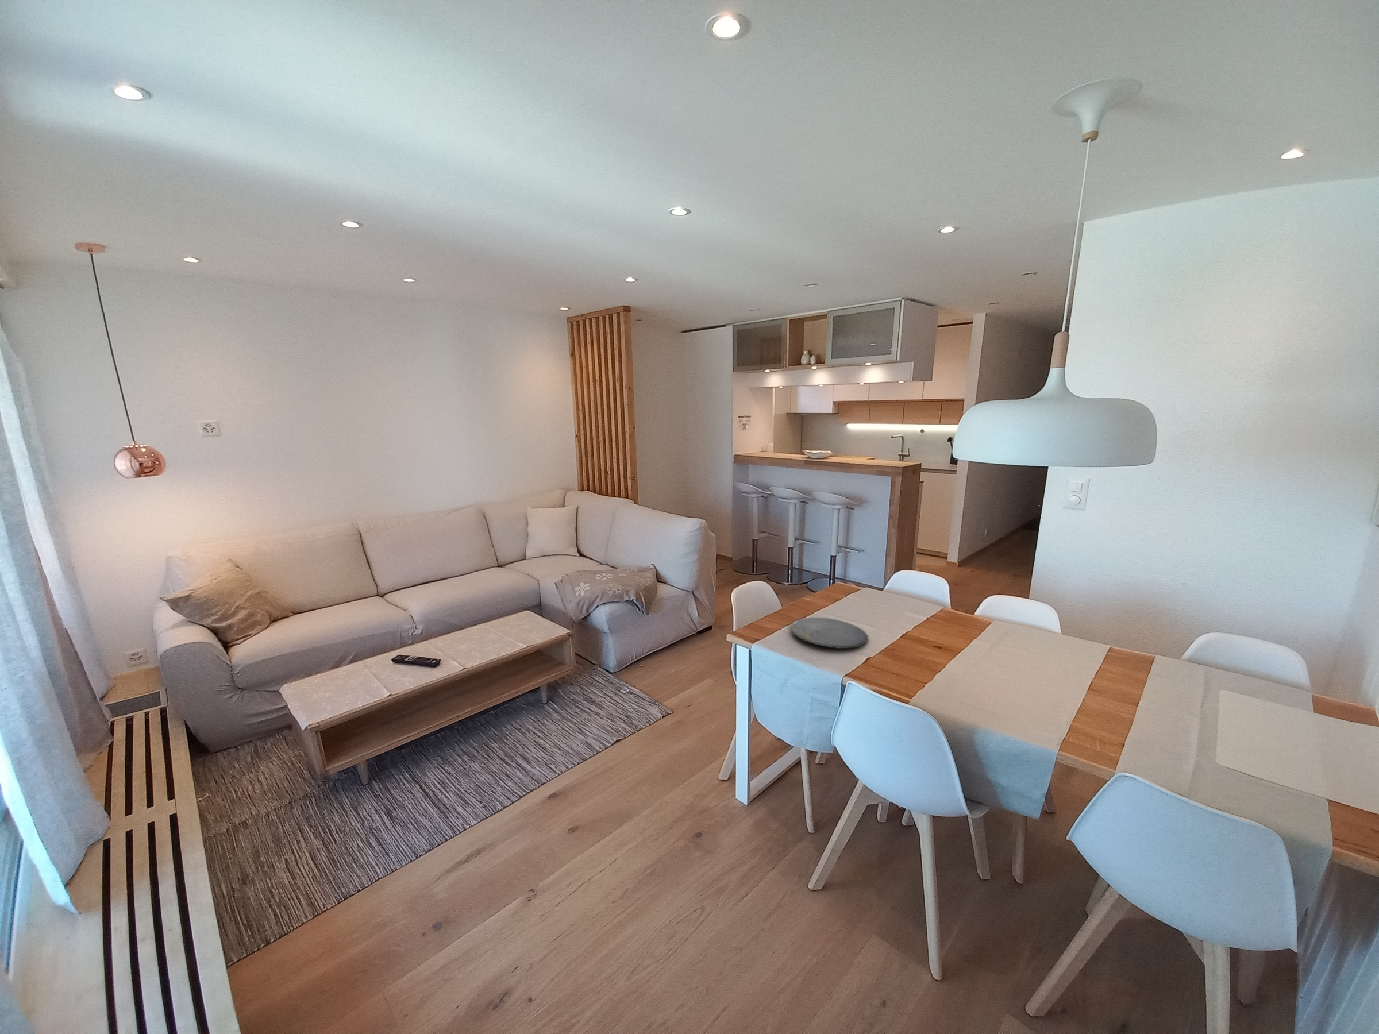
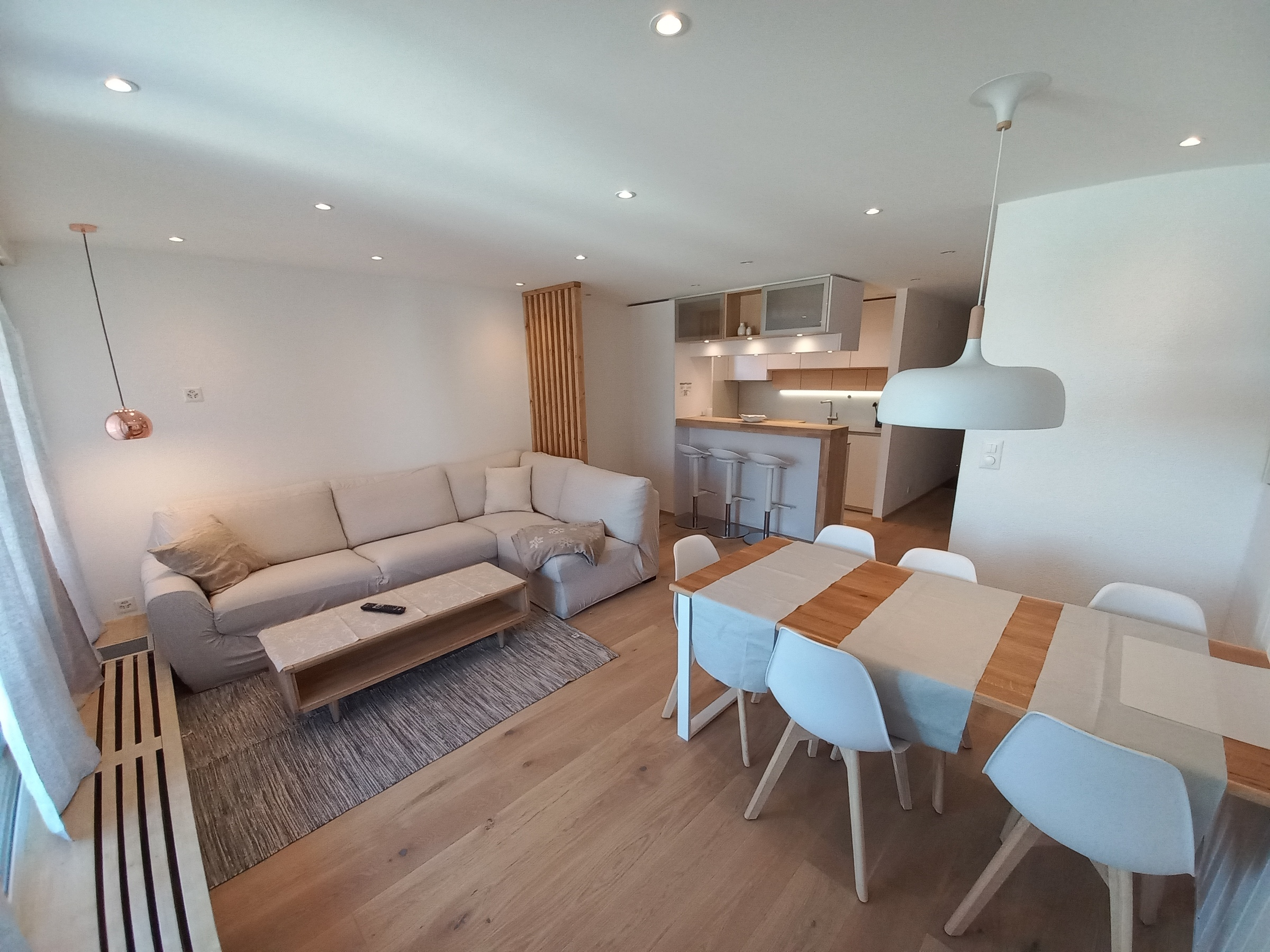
- plate (828, 632)
